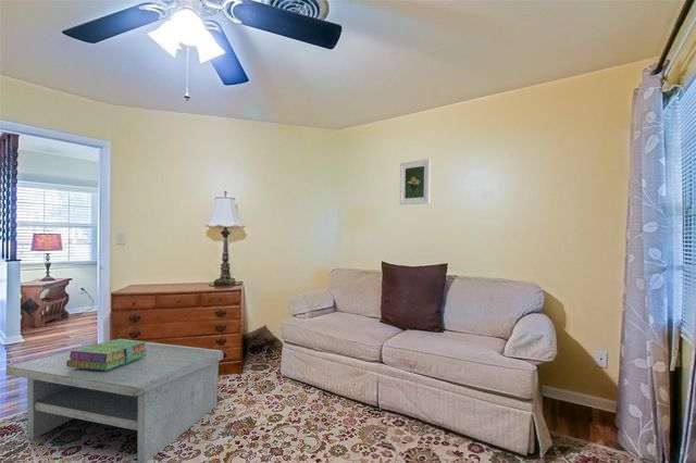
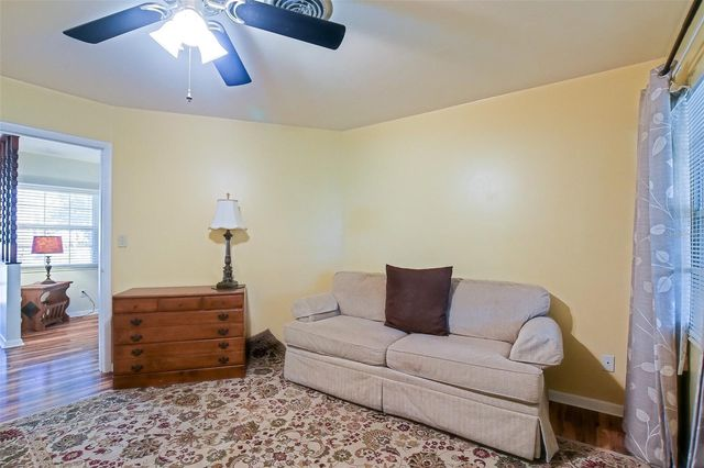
- stack of books (109, 354)
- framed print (414, 183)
- coffee table (126, 387)
